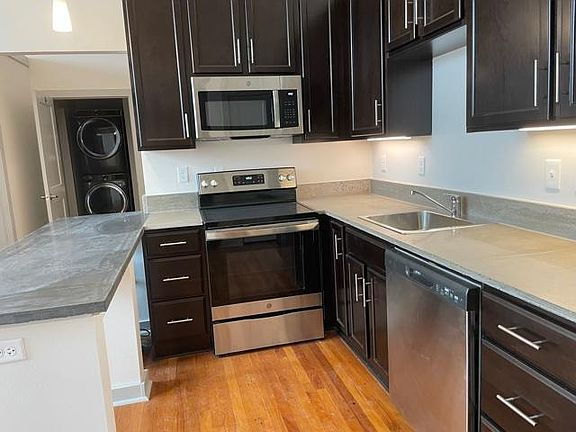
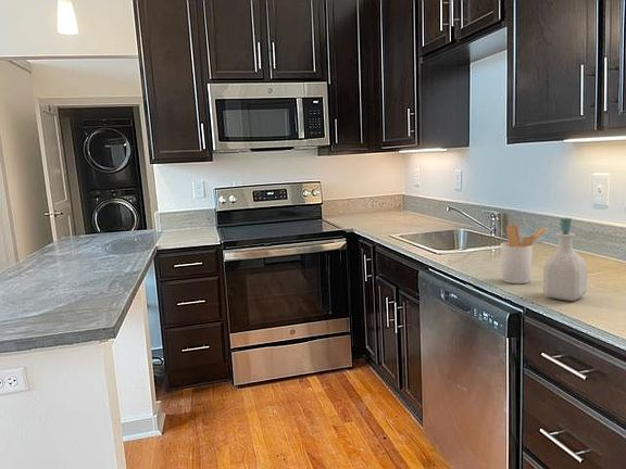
+ utensil holder (524, 253)
+ soap bottle (565, 257)
